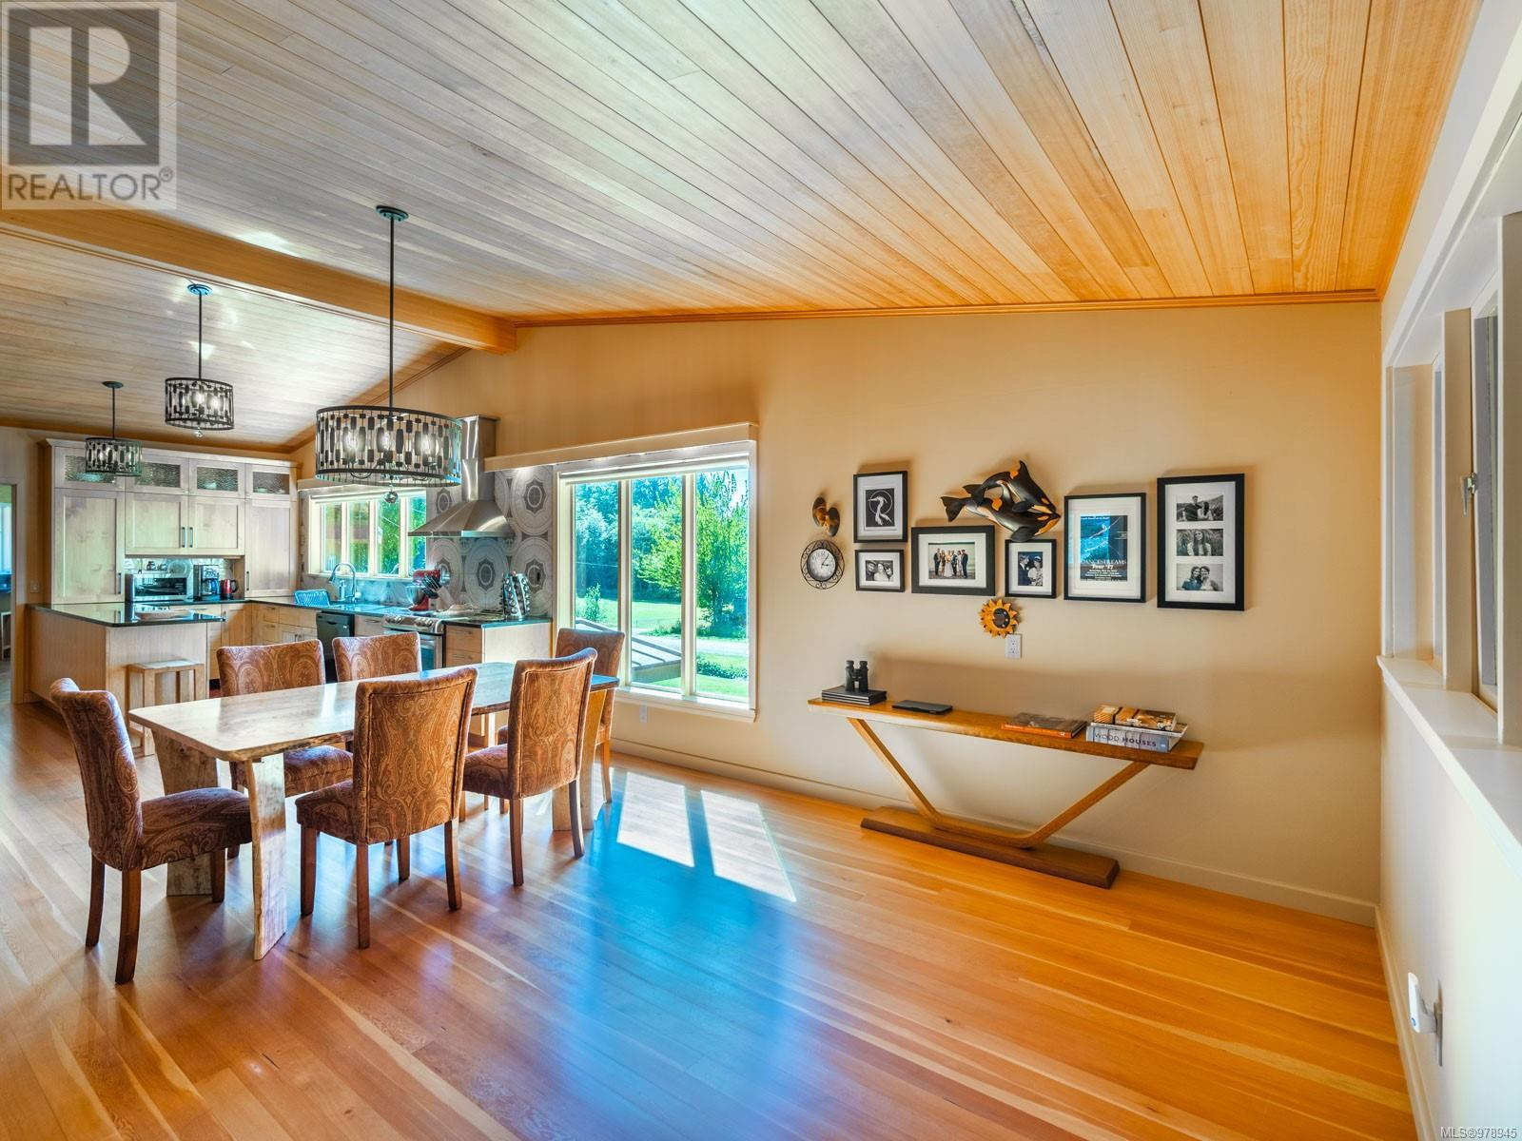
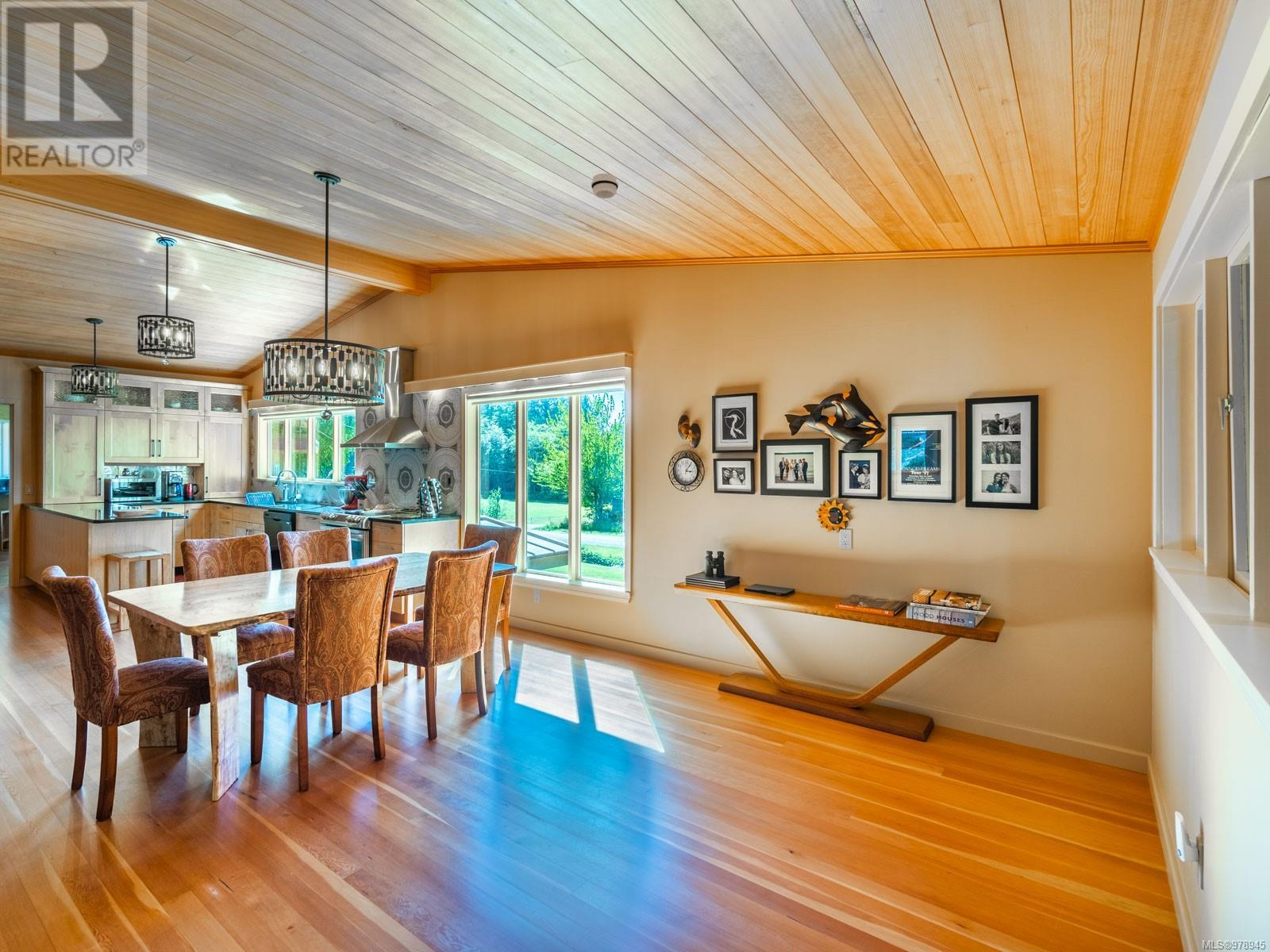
+ smoke detector (604, 186)
